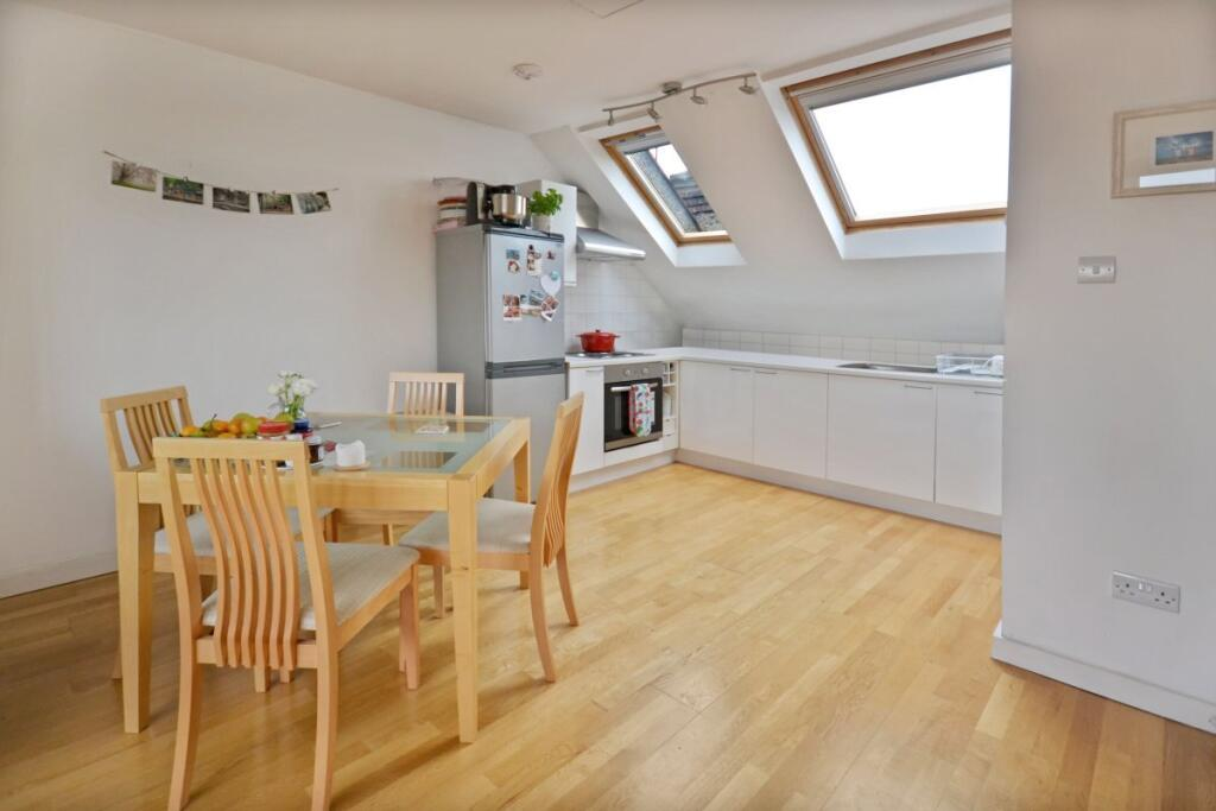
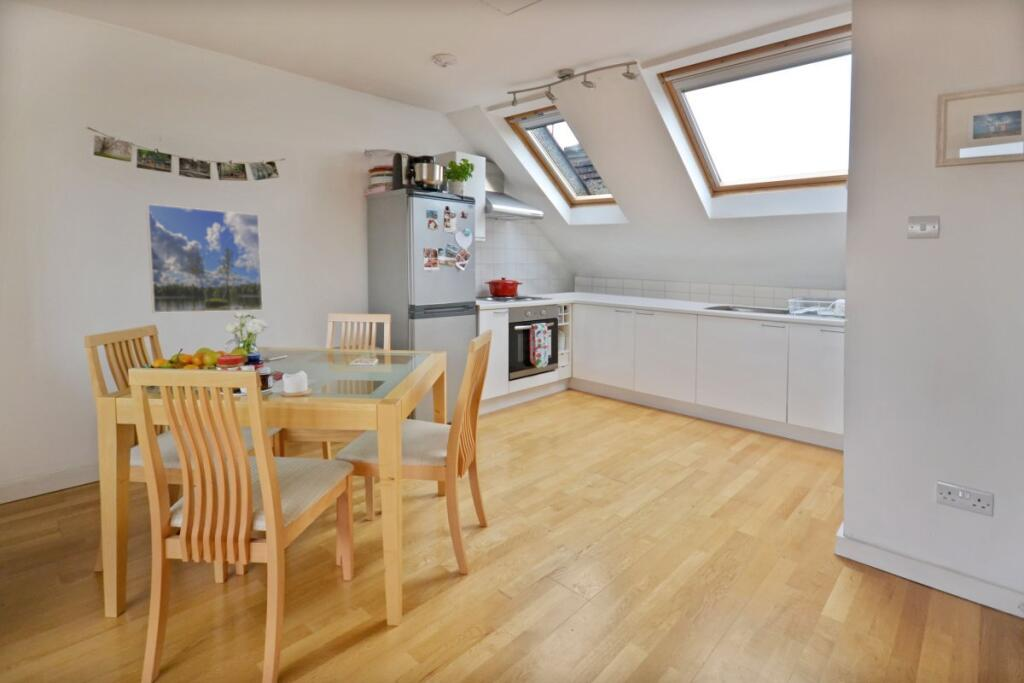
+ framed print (208, 260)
